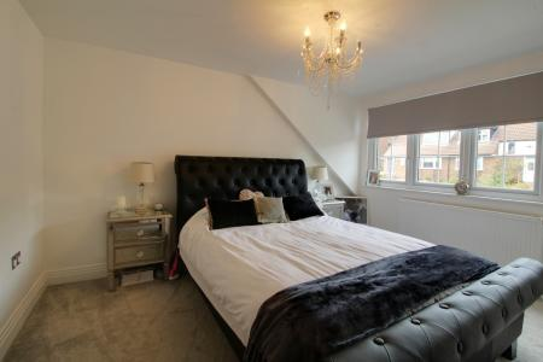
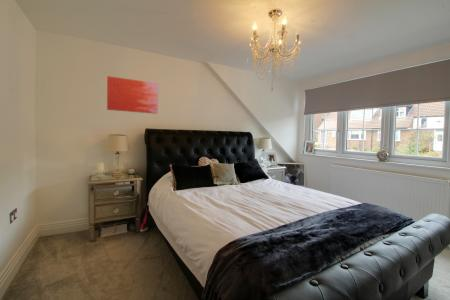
+ wall art (133, 96)
